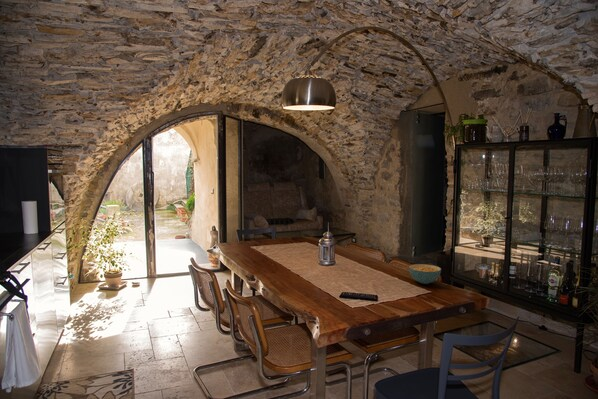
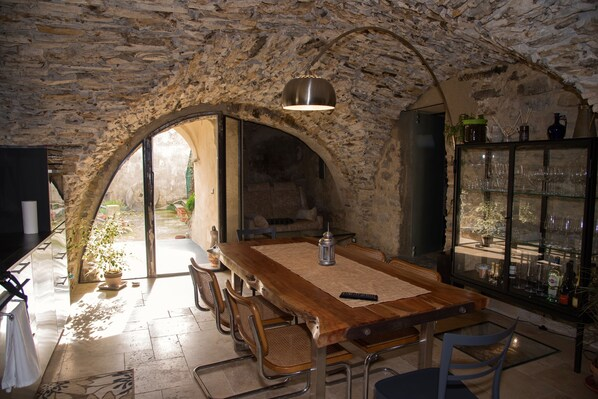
- cereal bowl (424, 275)
